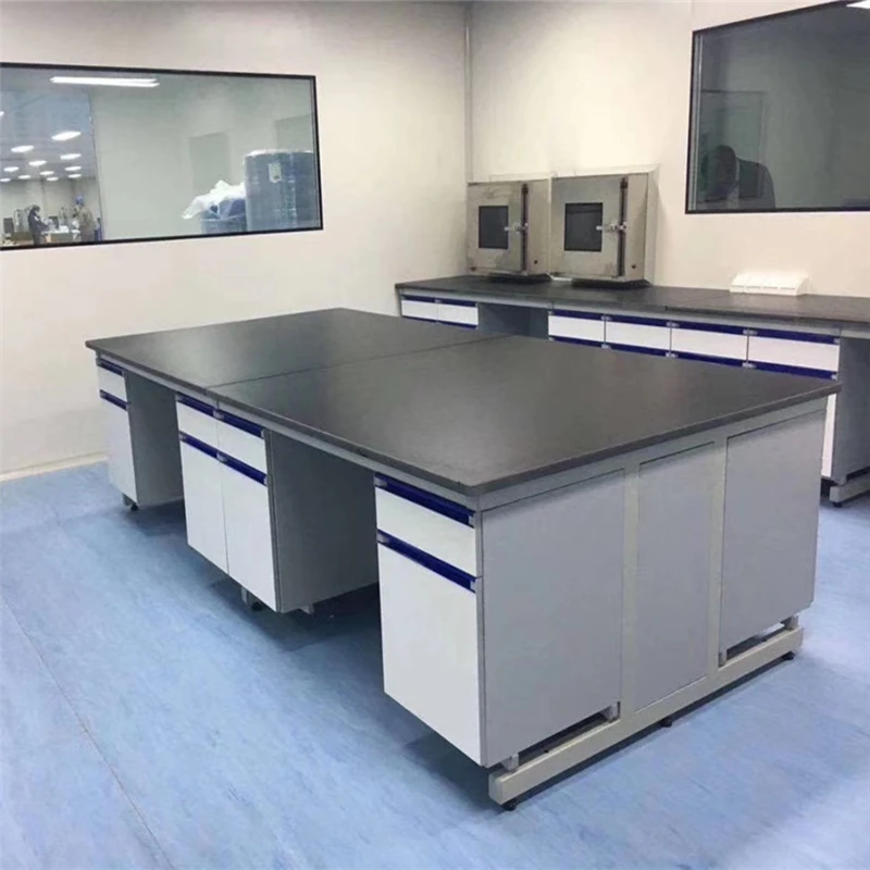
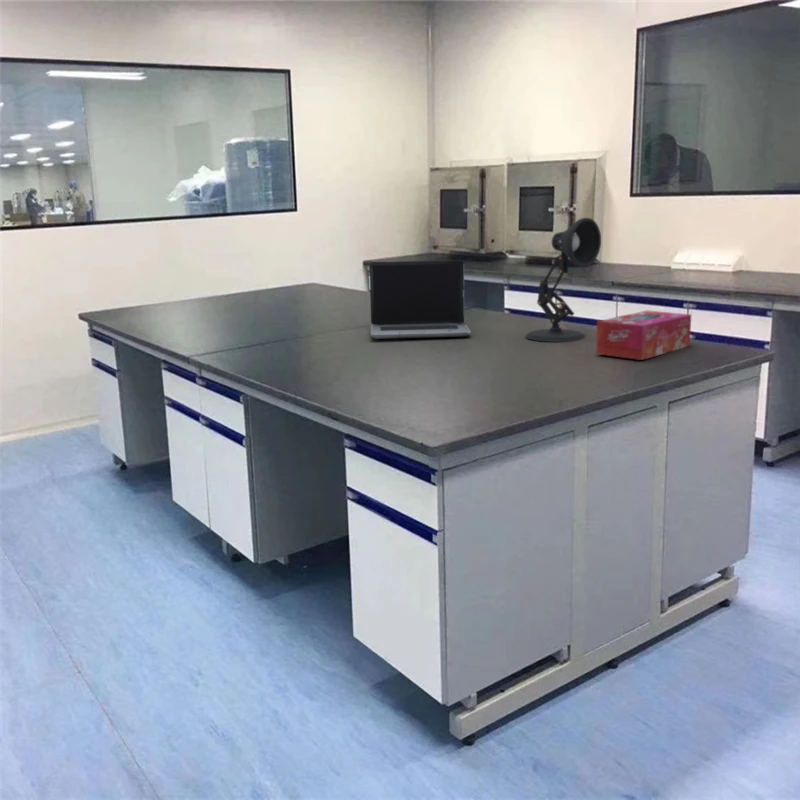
+ tissue box (644, 333)
+ desk lamp (558, 278)
+ laptop computer (418, 299)
